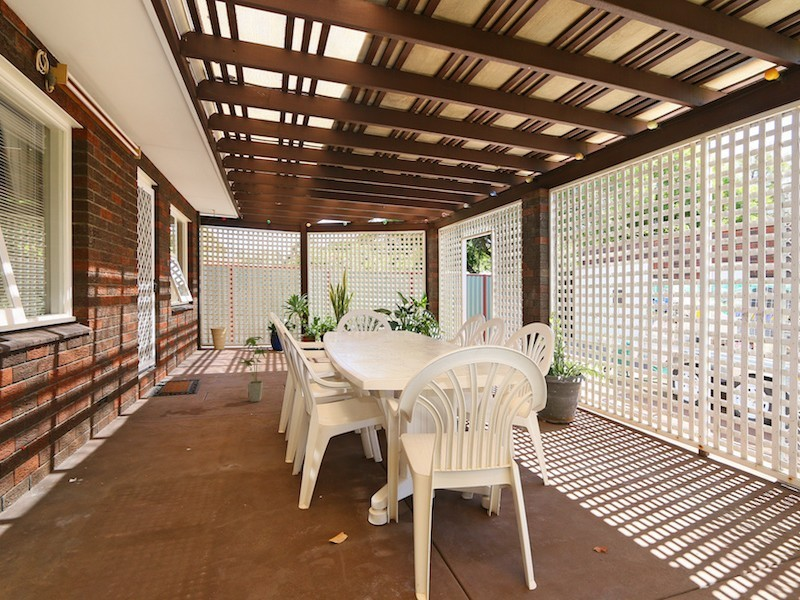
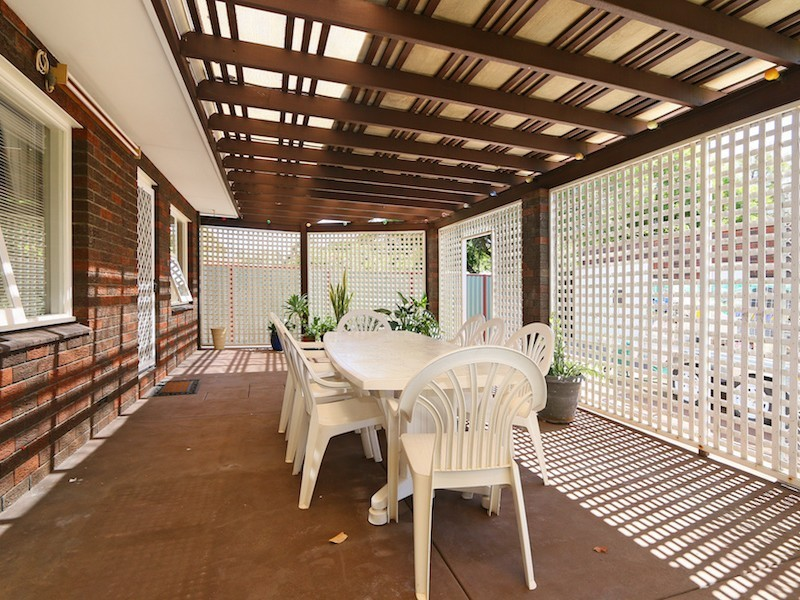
- house plant (250, 368)
